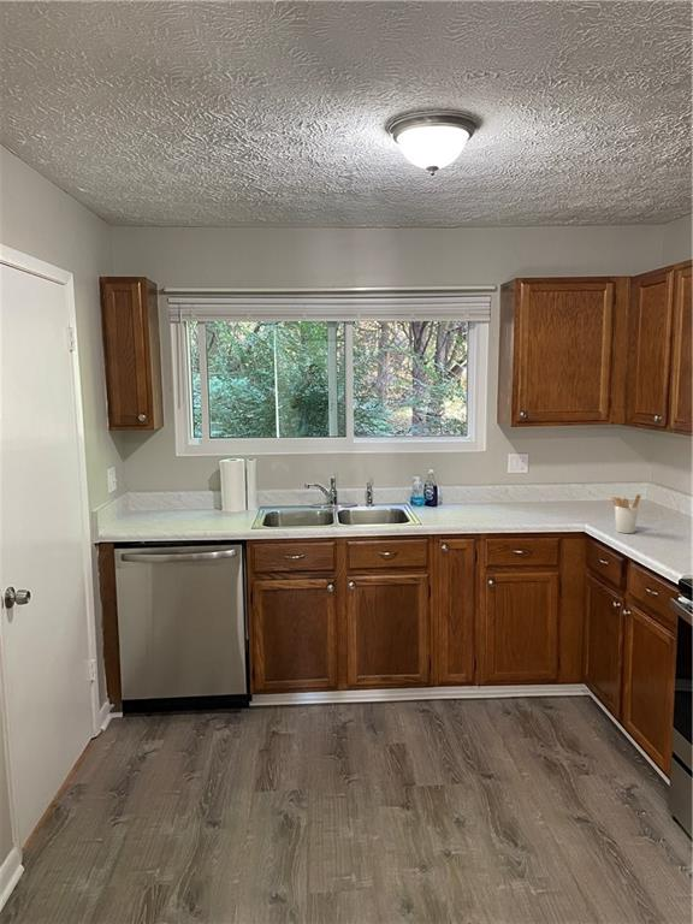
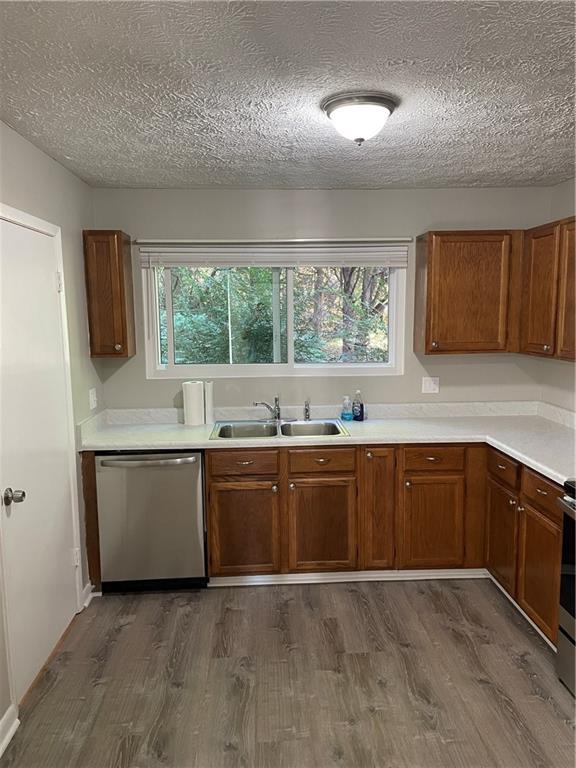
- utensil holder (623, 513)
